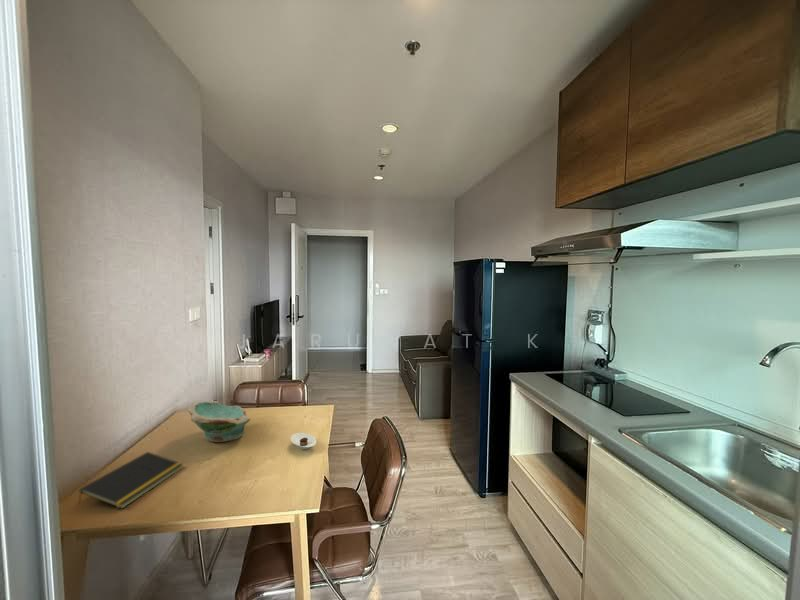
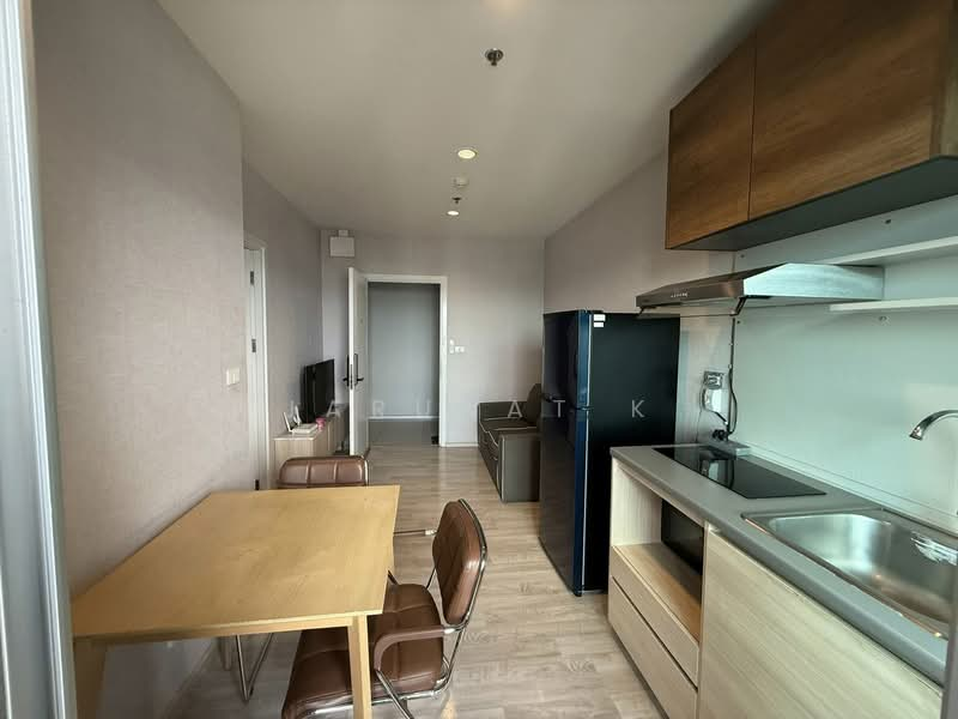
- bowl (221, 420)
- notepad (136, 477)
- saucer (303, 442)
